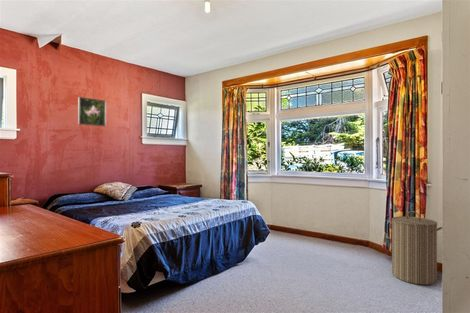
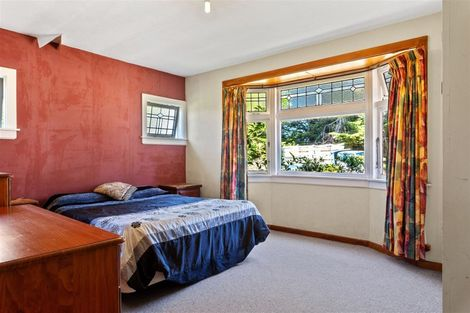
- laundry hamper (413, 243)
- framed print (92, 112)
